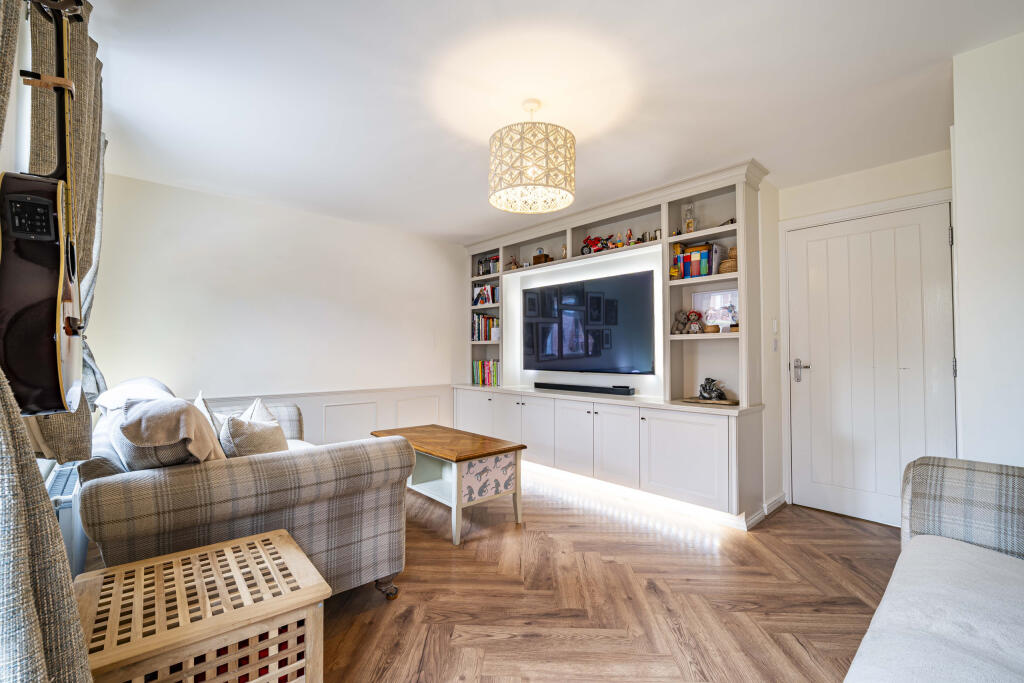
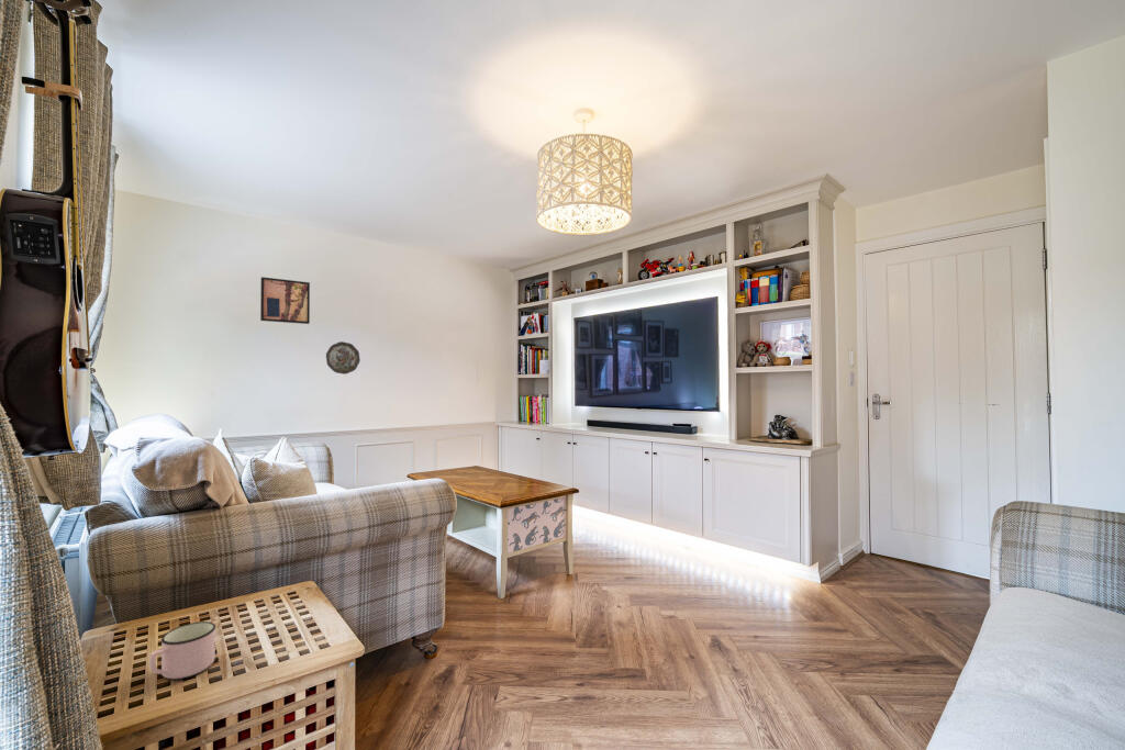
+ wall art (286, 301)
+ mug (181, 652)
+ decorative plate (343, 358)
